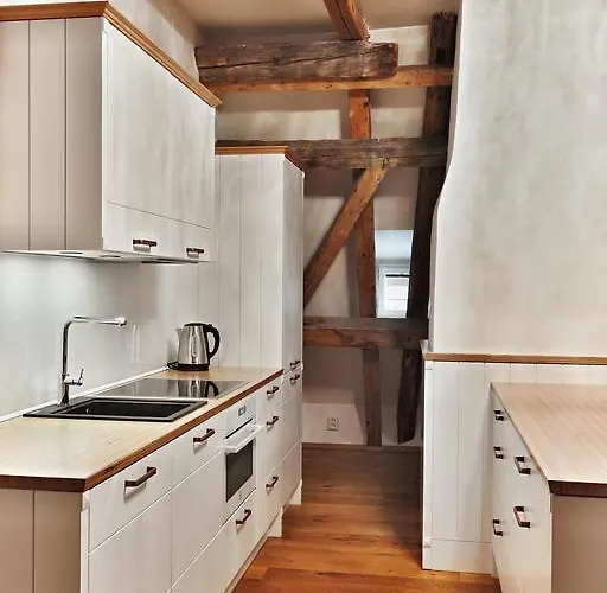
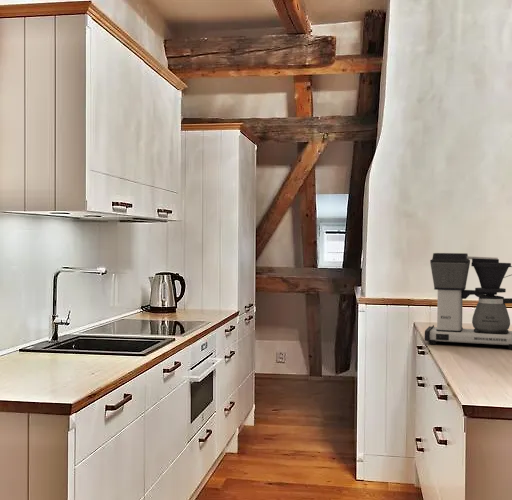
+ coffee maker (475, 295)
